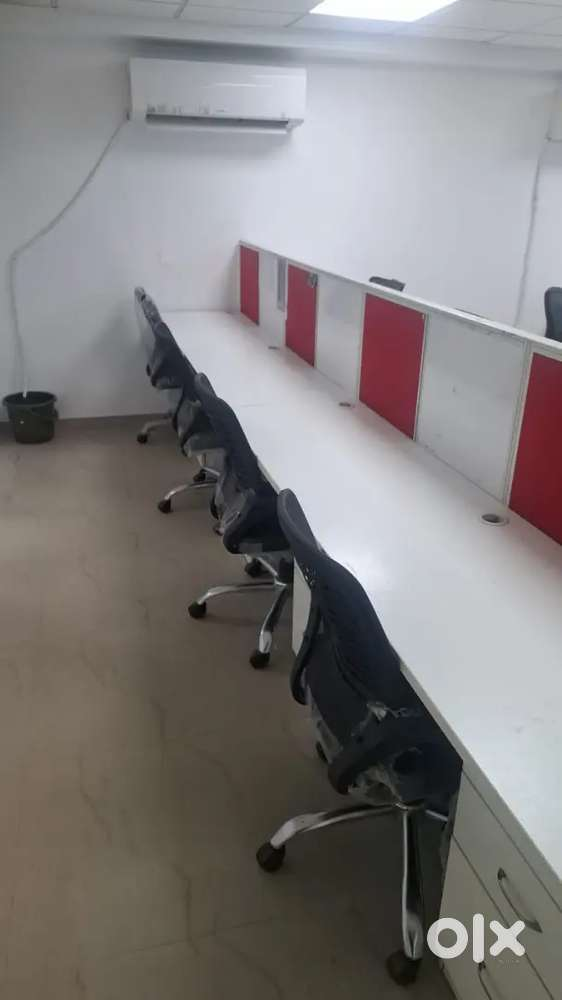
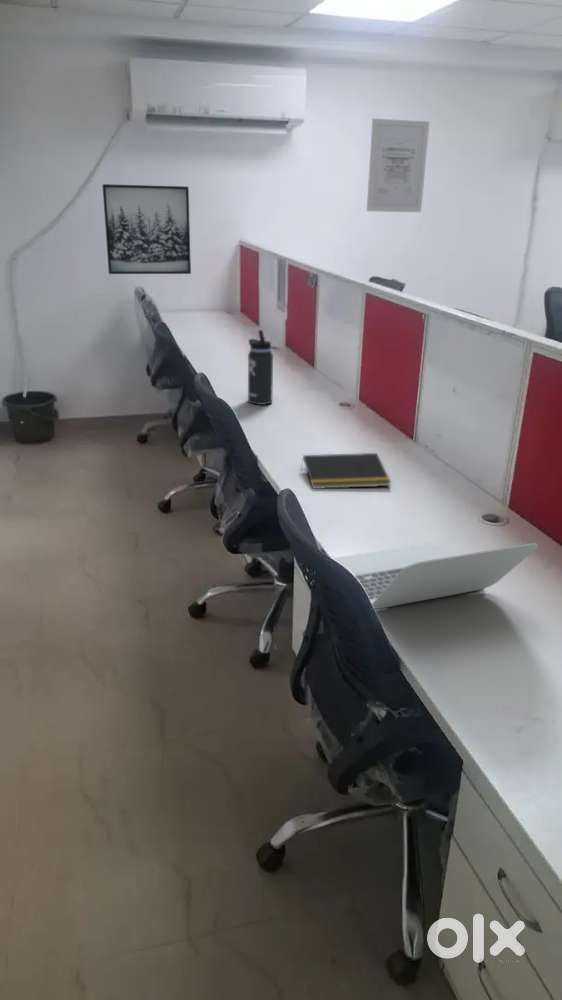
+ wall art (148, 230)
+ laptop (423, 553)
+ notepad (346, 470)
+ thermos bottle (258, 365)
+ wall art (397, 167)
